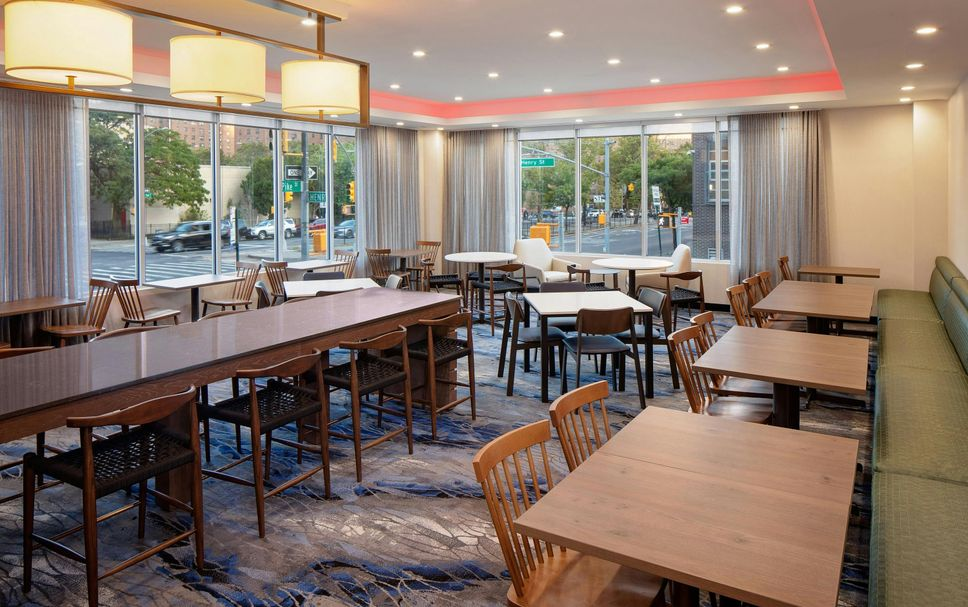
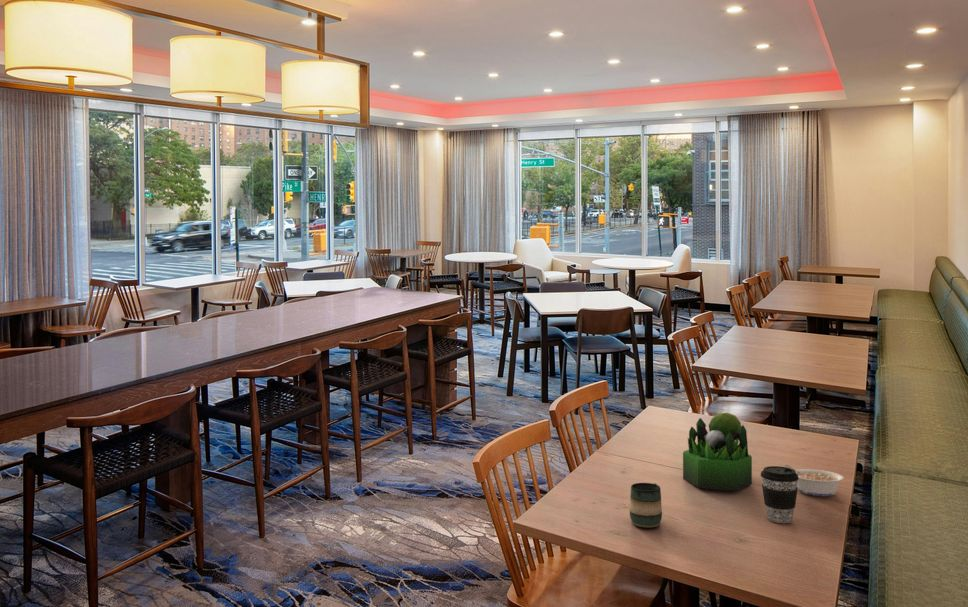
+ legume (814, 481)
+ coffee cup (779, 494)
+ plant (717, 447)
+ mug (648, 502)
